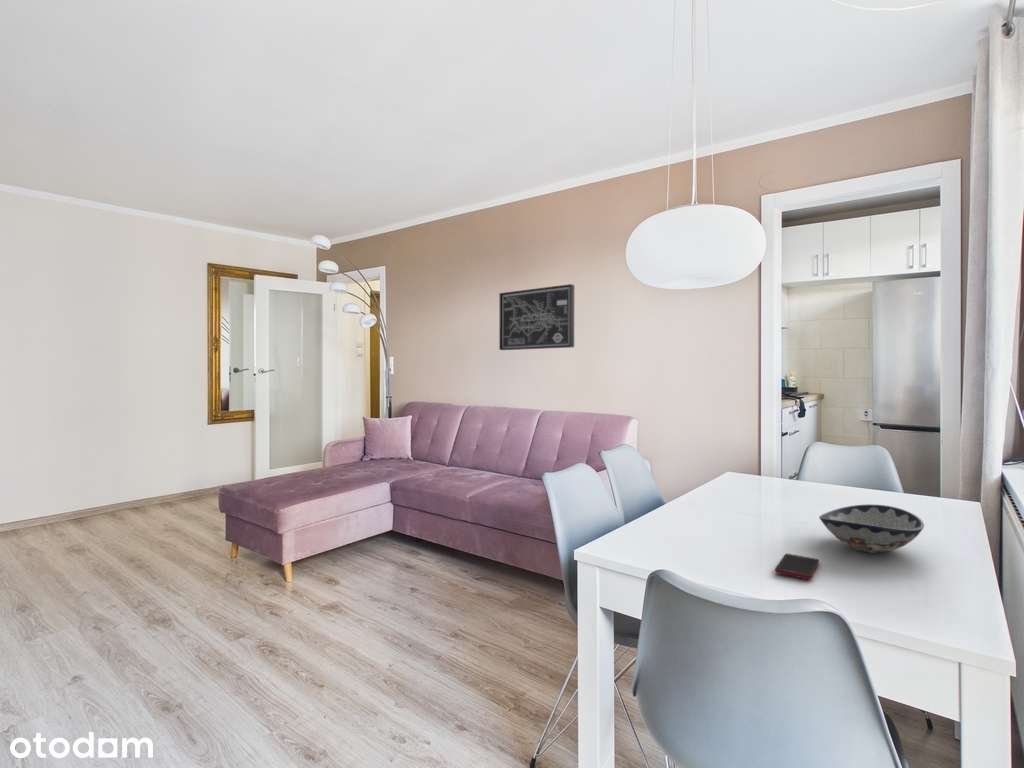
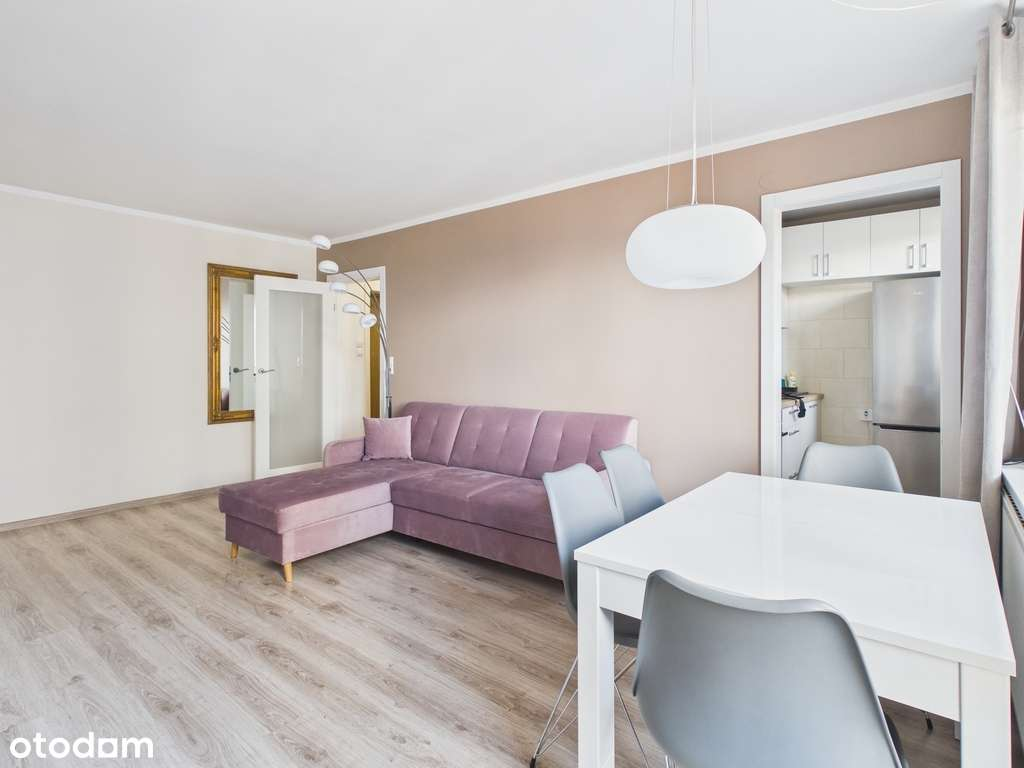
- wall art (535, 319)
- cell phone (797, 566)
- decorative bowl (869, 530)
